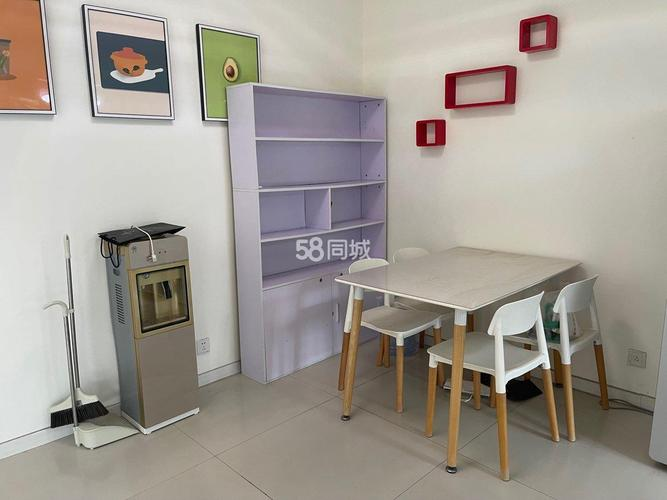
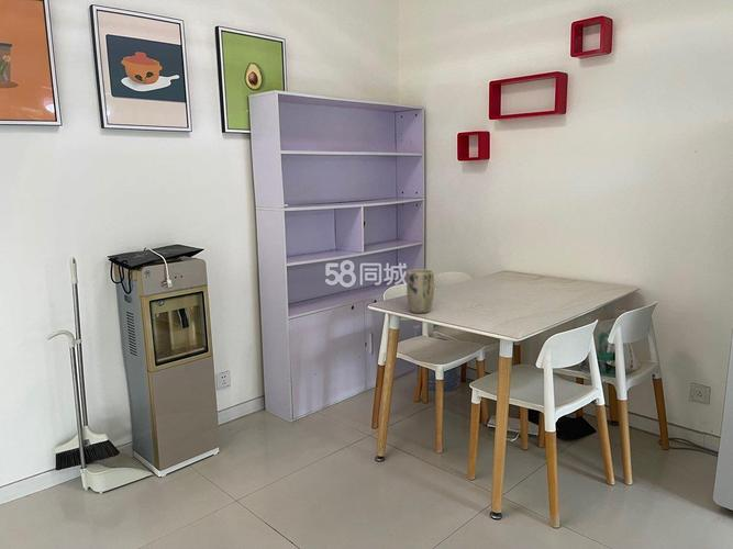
+ plant pot (420, 291)
